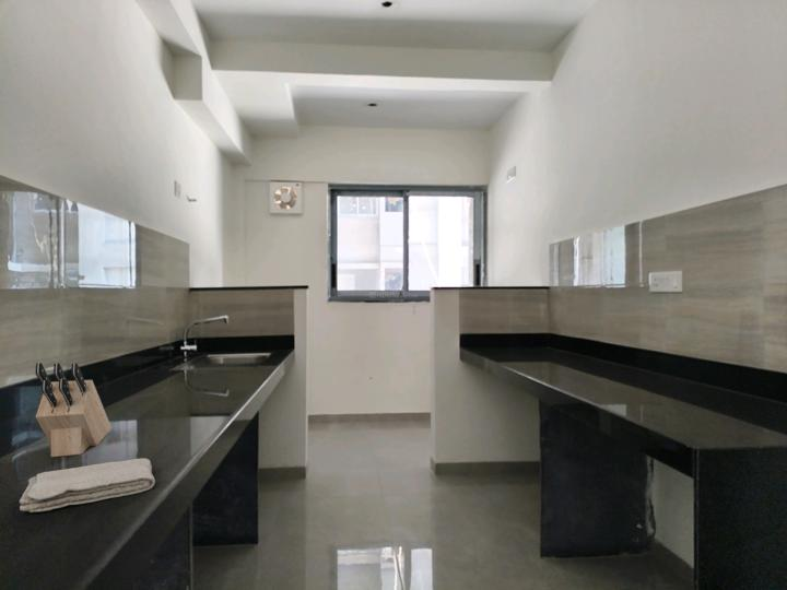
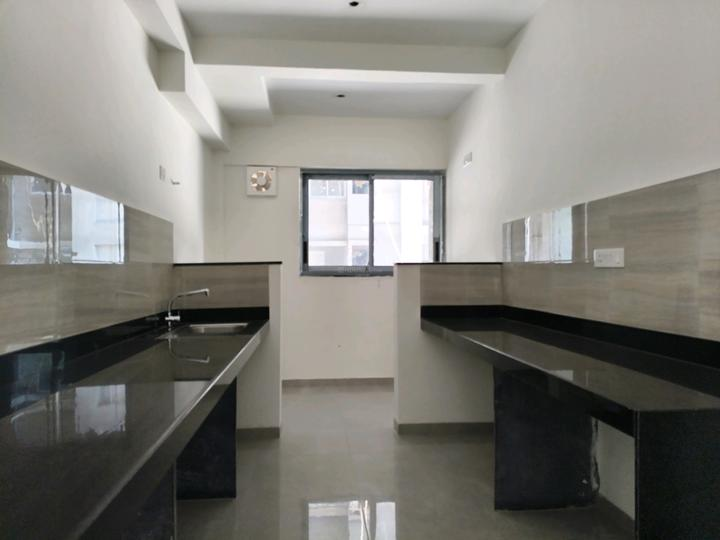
- knife block (74, 401)
- washcloth (92, 481)
